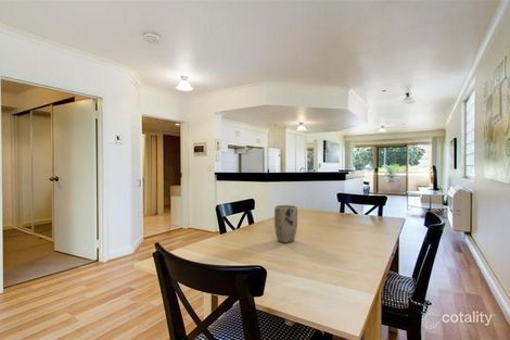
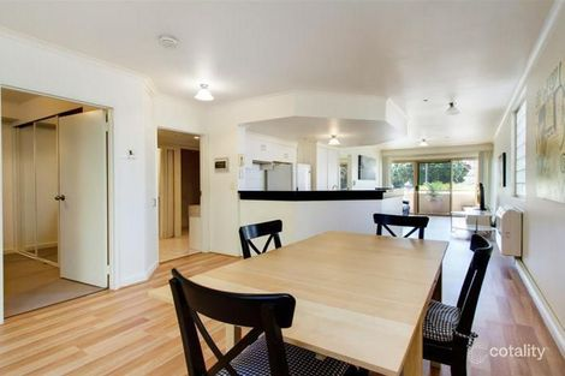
- plant pot (285, 223)
